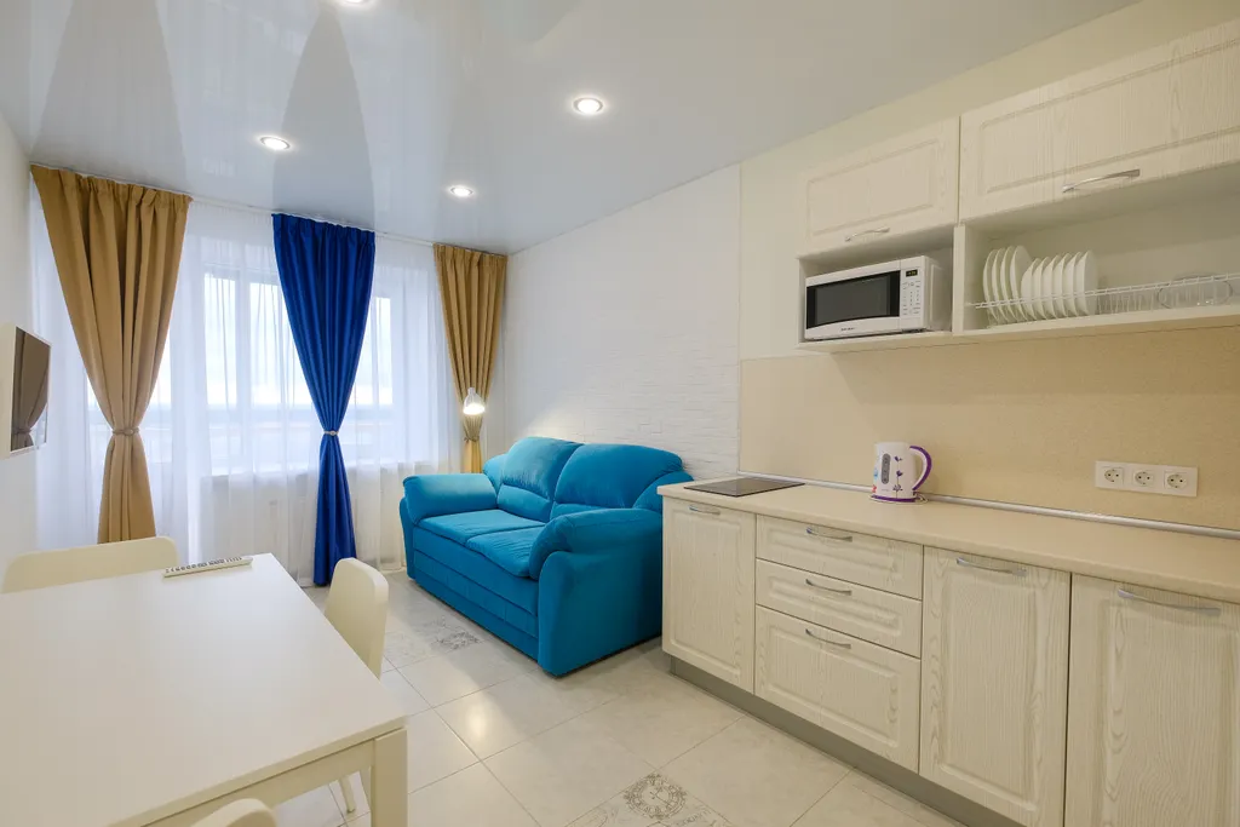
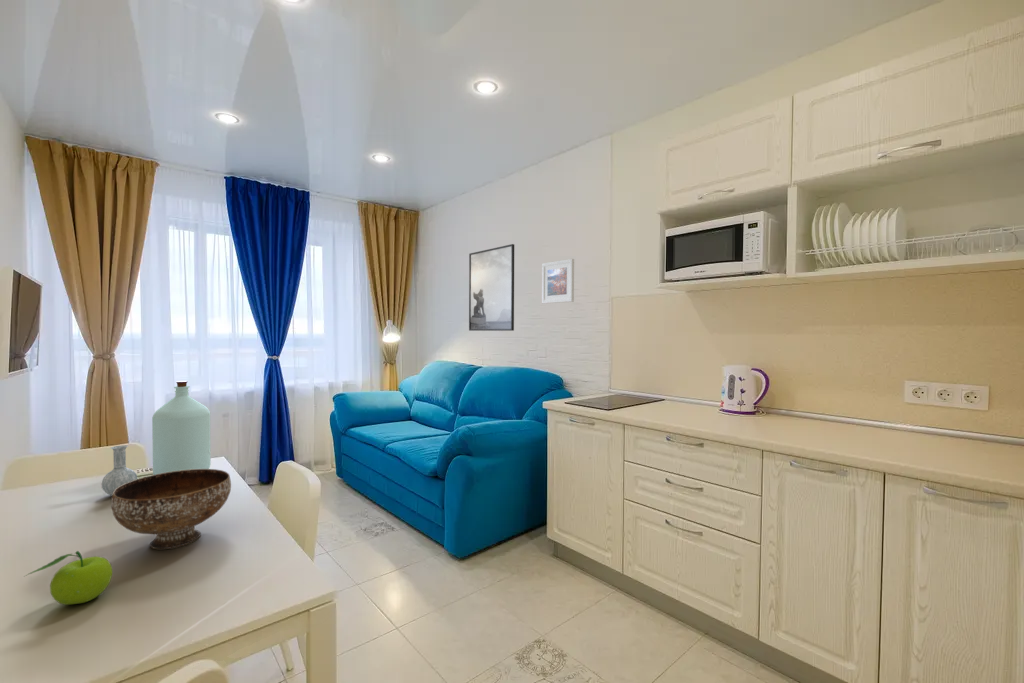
+ bowl (175, 511)
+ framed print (557, 281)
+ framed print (490, 289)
+ fruit (70, 578)
+ bottle (159, 432)
